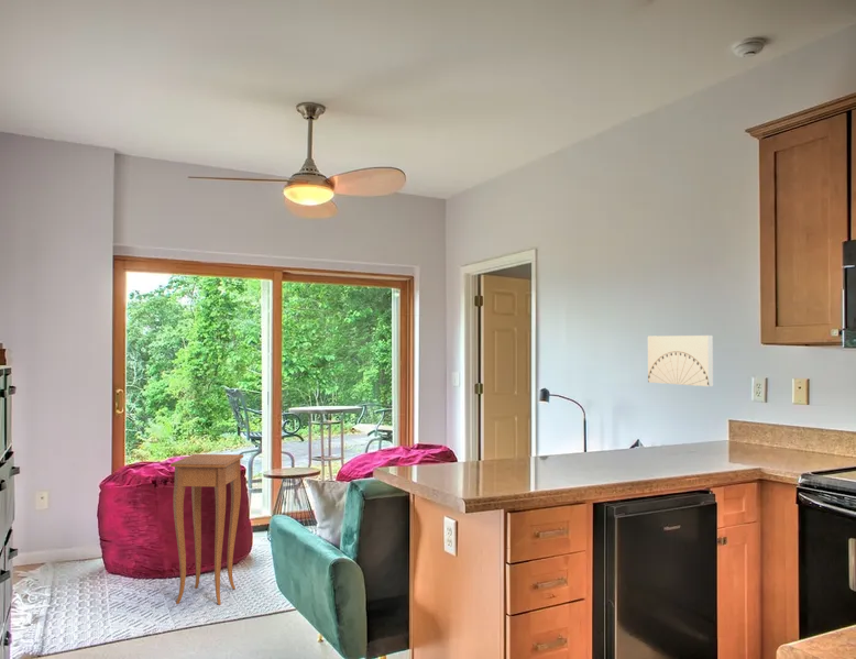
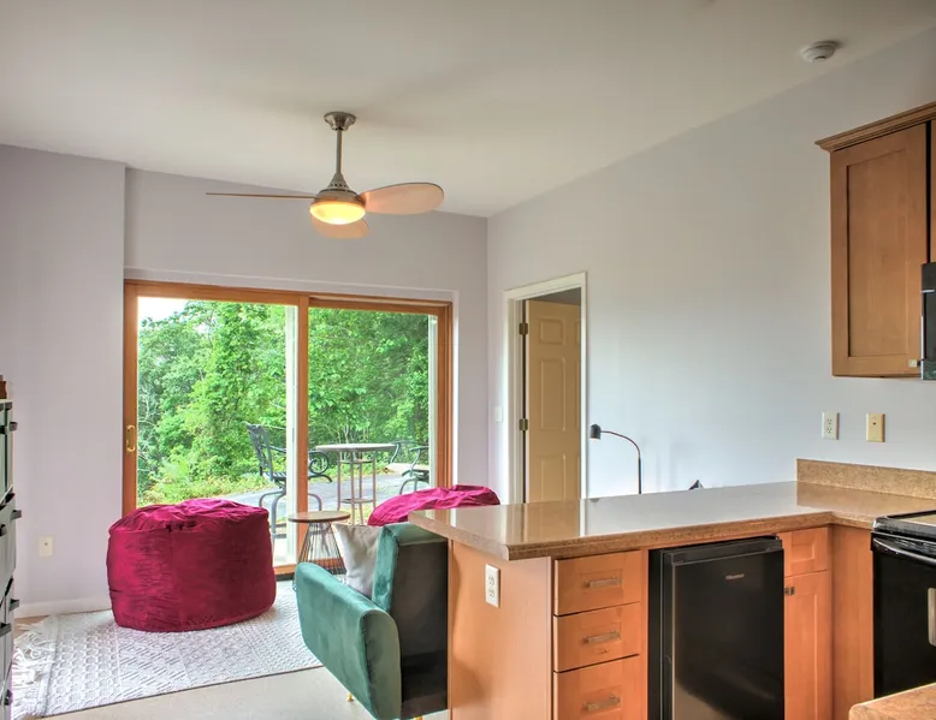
- side table (200, 527)
- wall art (678, 360)
